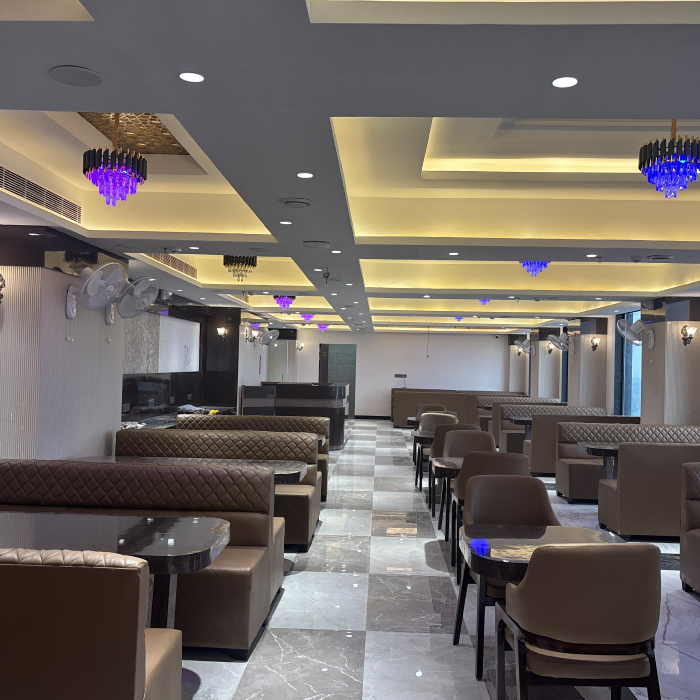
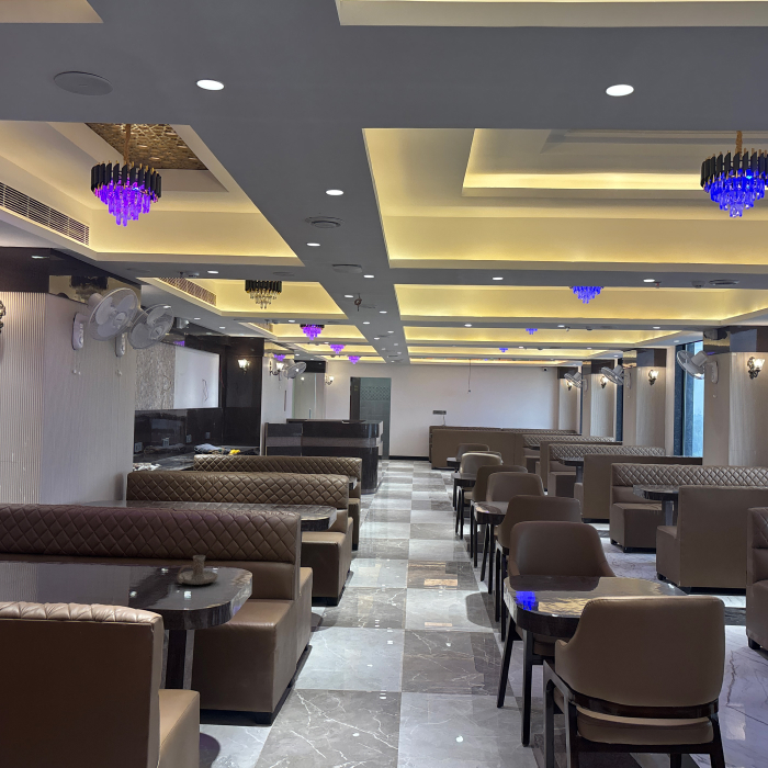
+ candle holder (195, 569)
